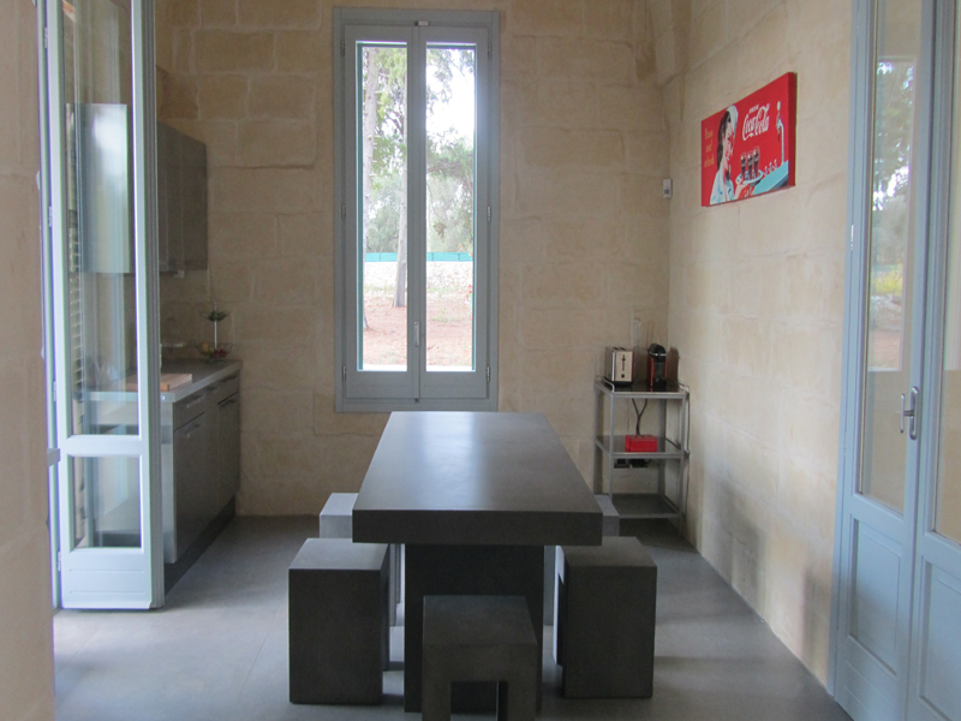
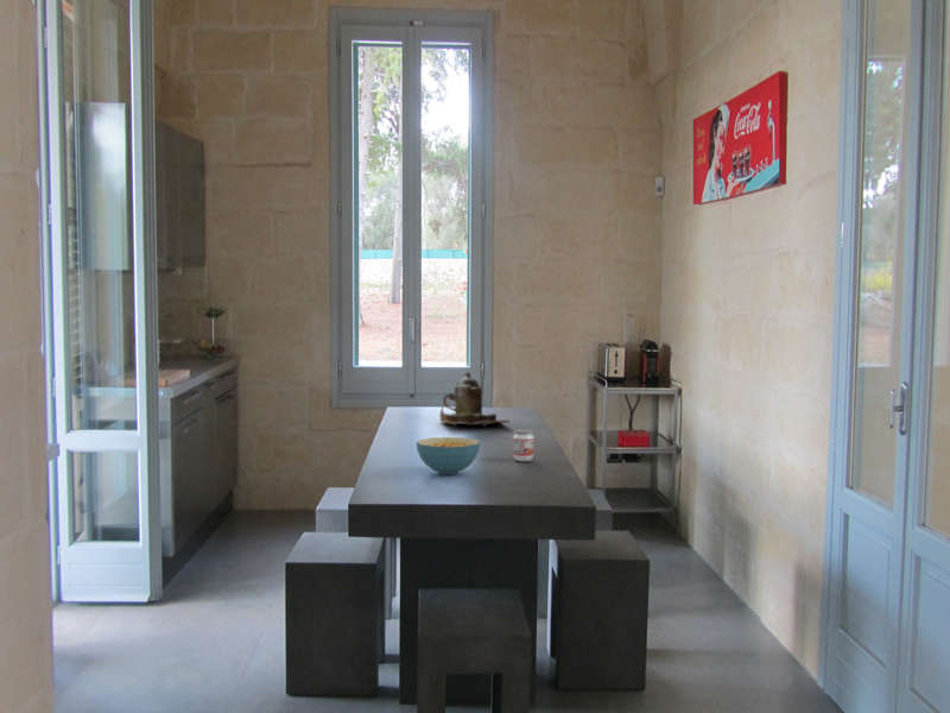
+ jam (522, 444)
+ cereal bowl (448, 456)
+ teapot (473, 398)
